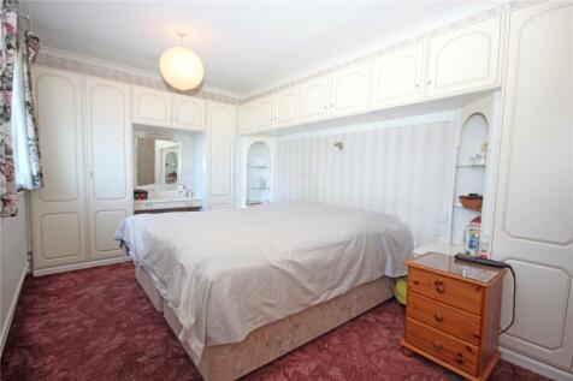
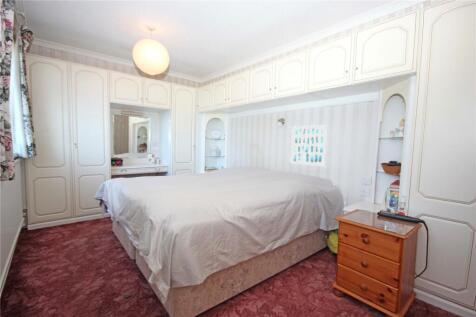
+ wall art (307, 145)
